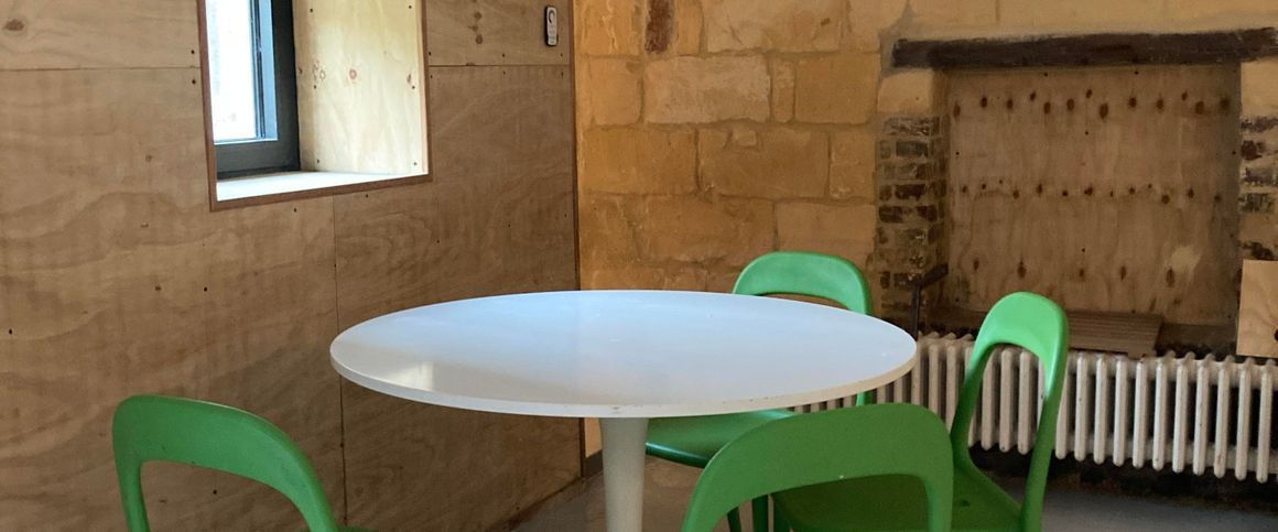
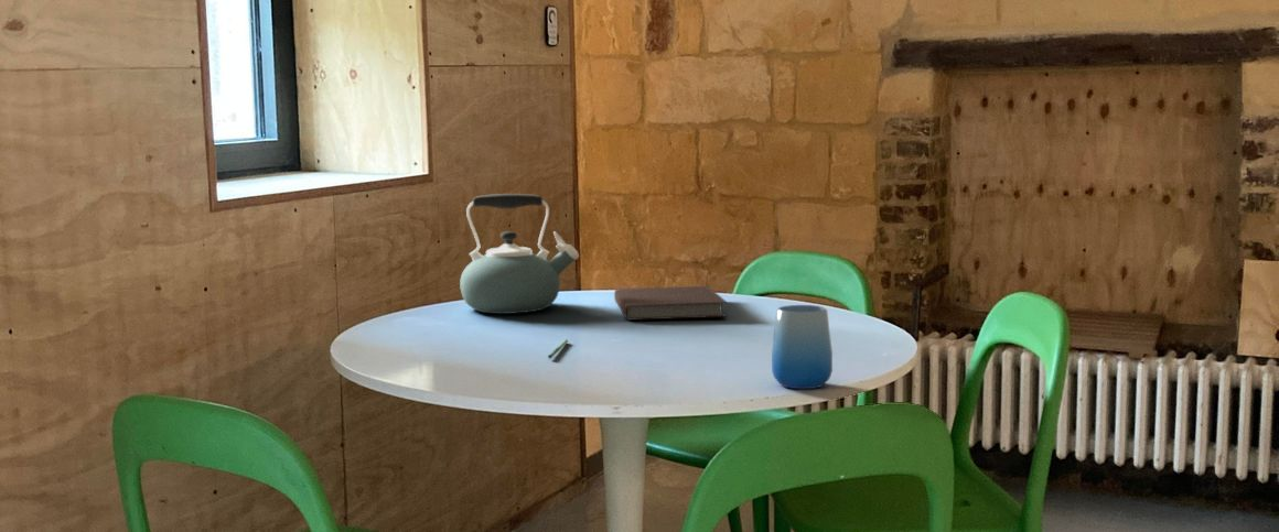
+ pen (558, 348)
+ kettle (518, 250)
+ notebook (668, 302)
+ cup (802, 346)
